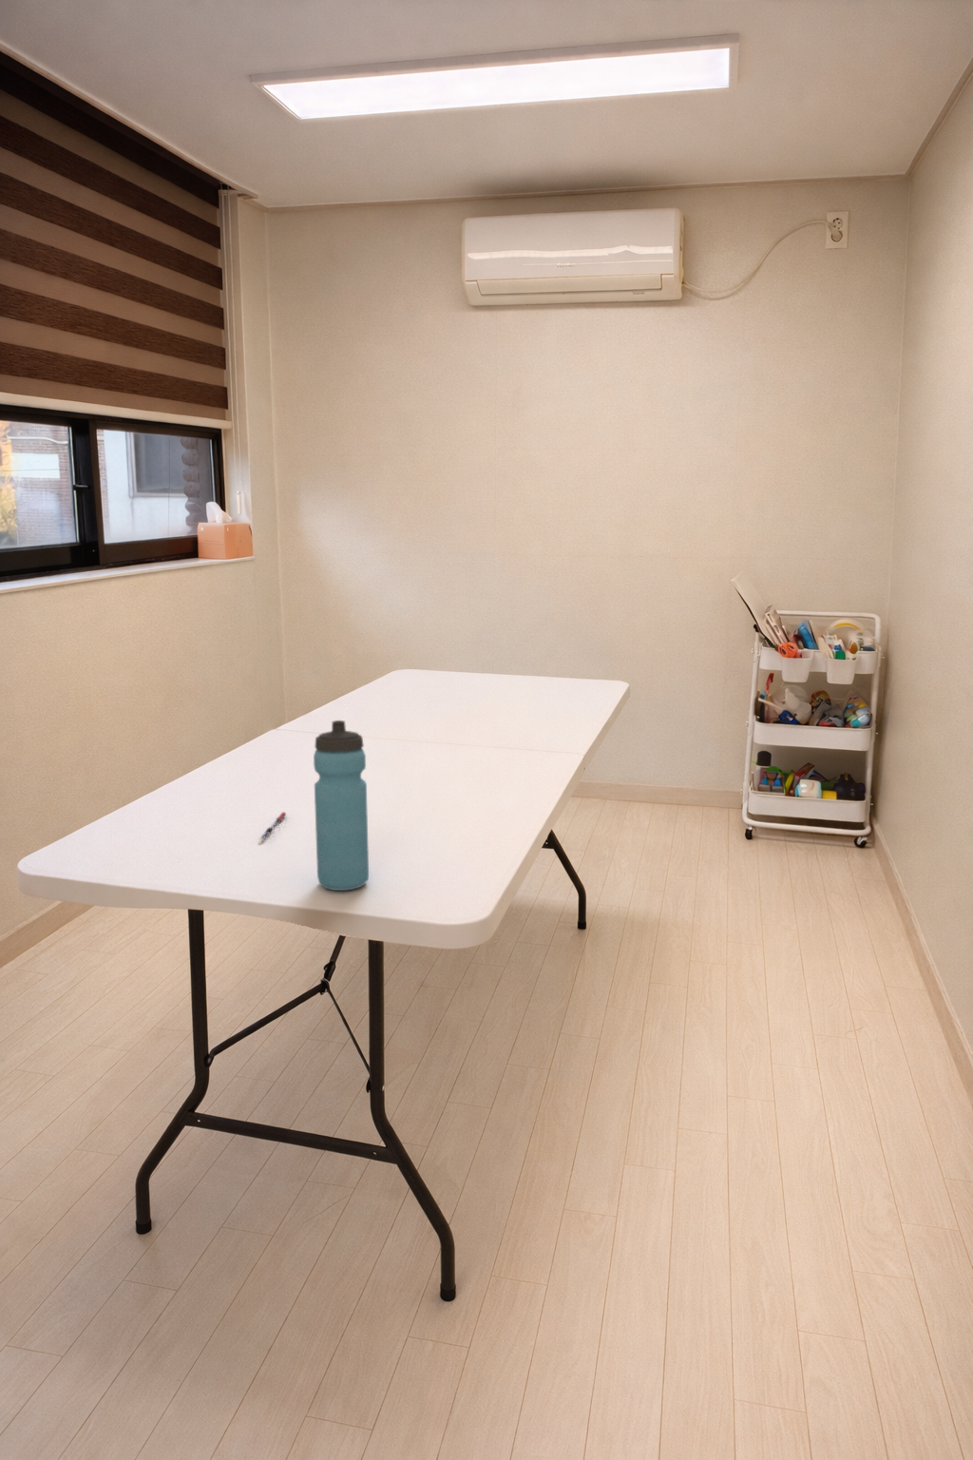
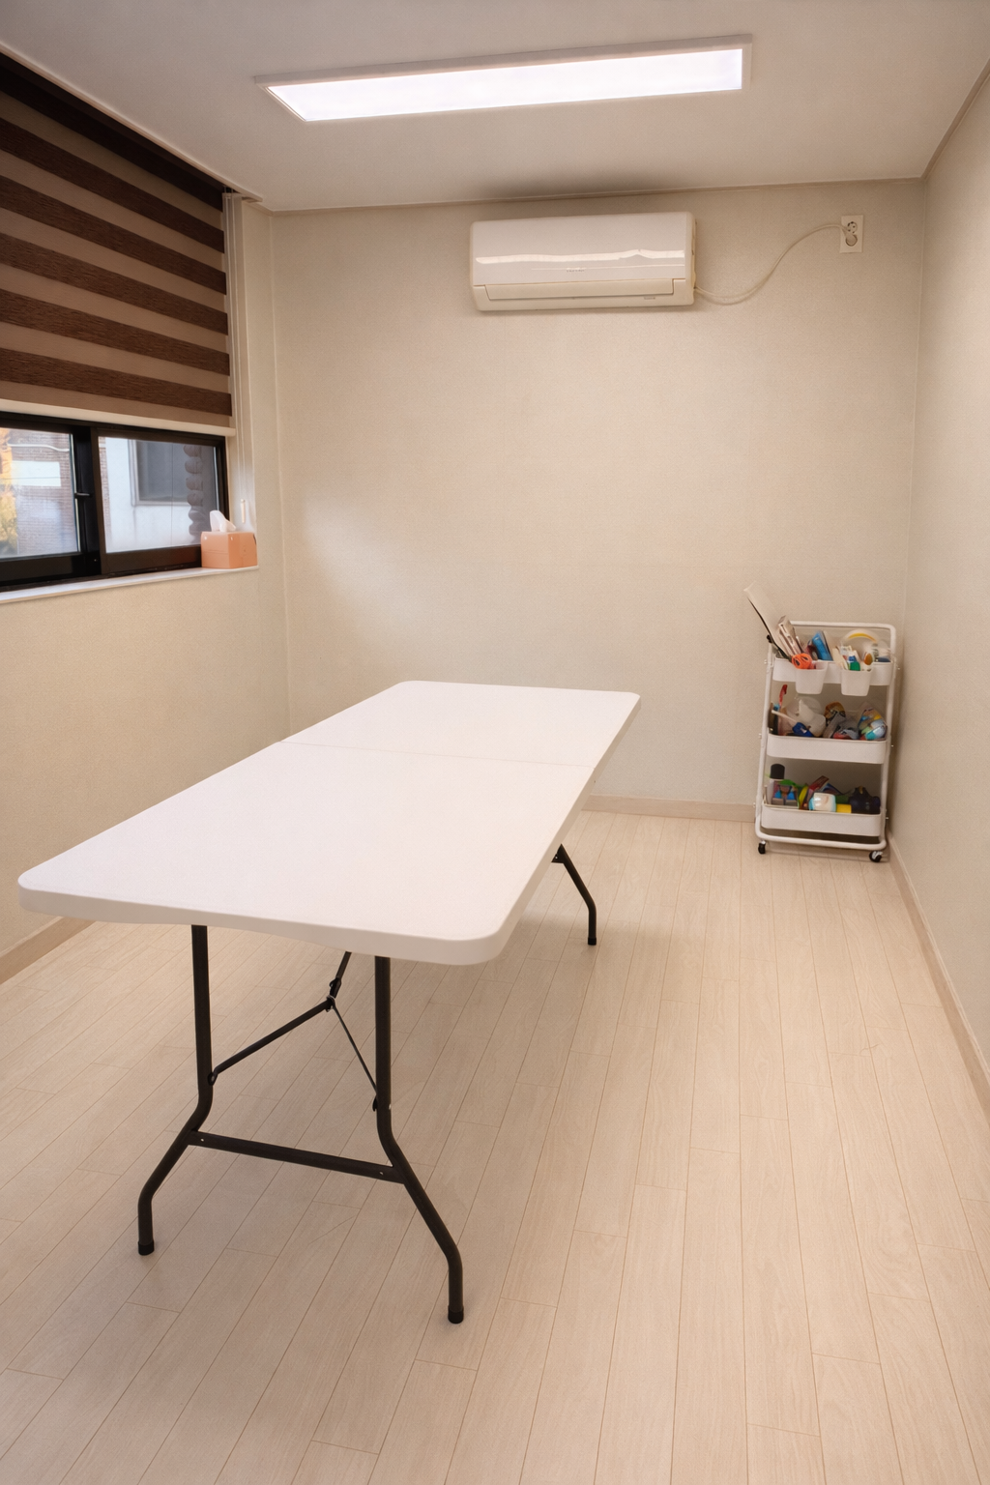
- pen (273, 826)
- water bottle (340, 803)
